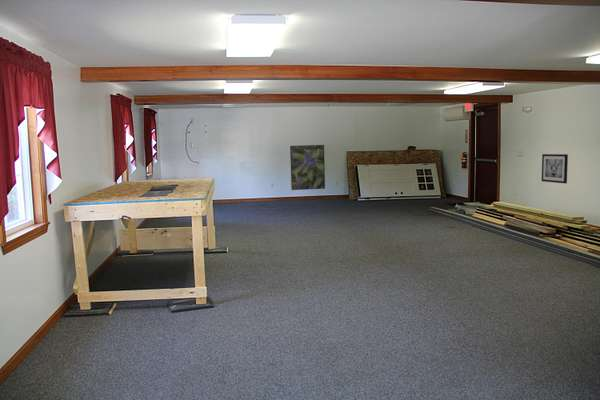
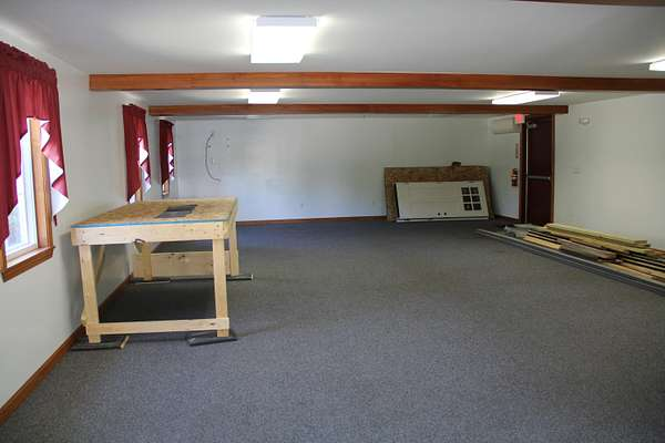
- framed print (307, 167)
- wall art (554, 168)
